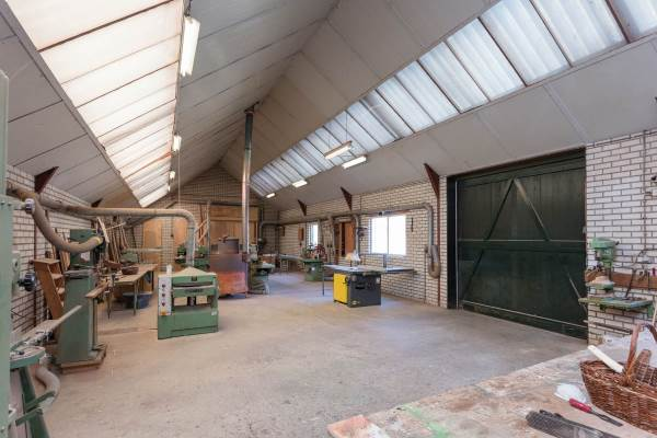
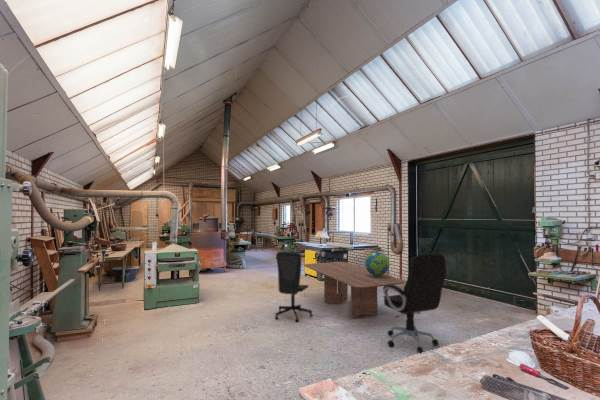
+ globe (377, 264)
+ office chair (293, 282)
+ dining table (347, 290)
+ office chair (410, 297)
